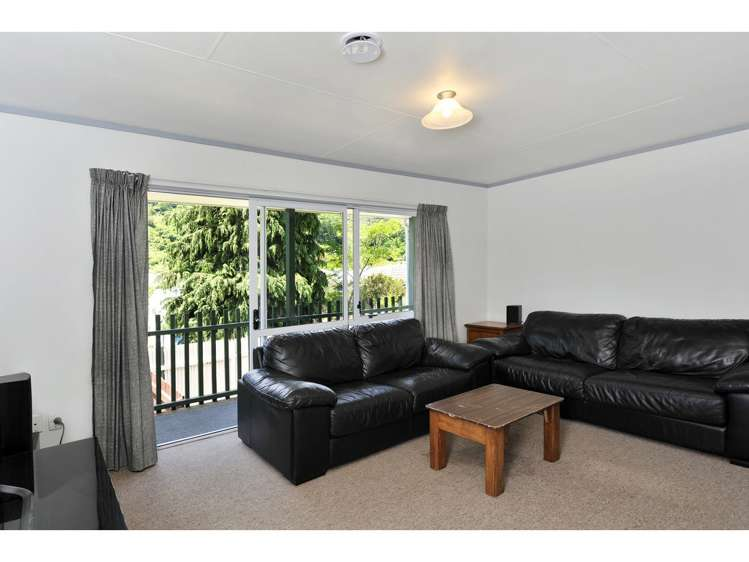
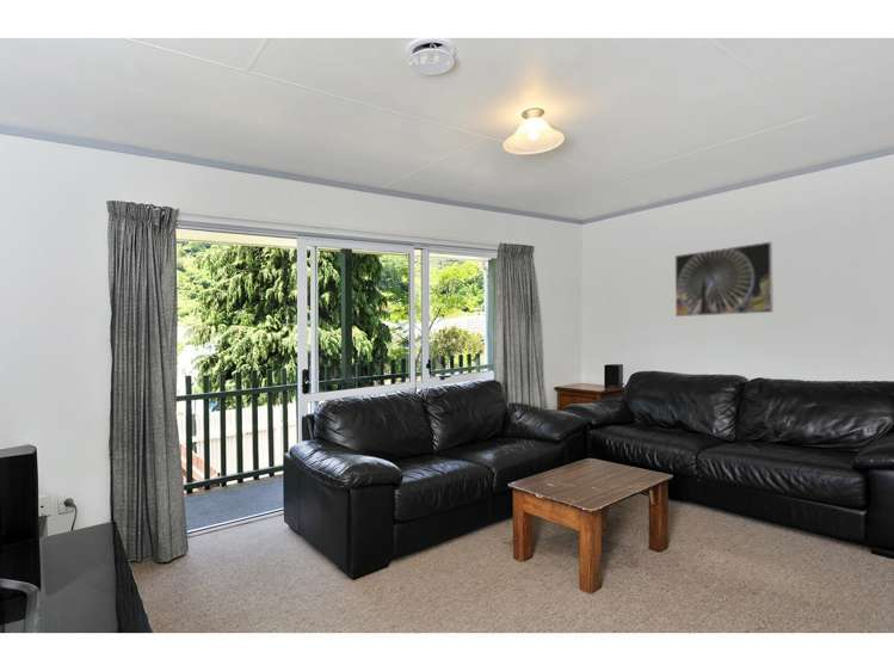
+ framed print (720, 282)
